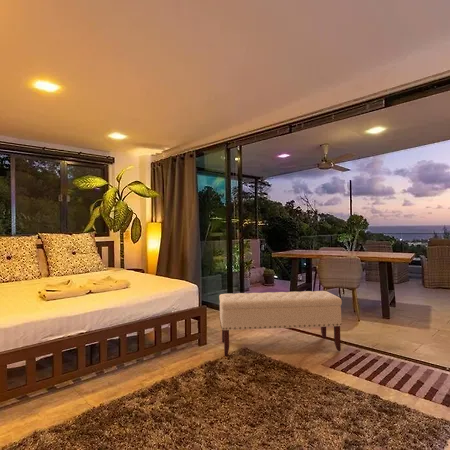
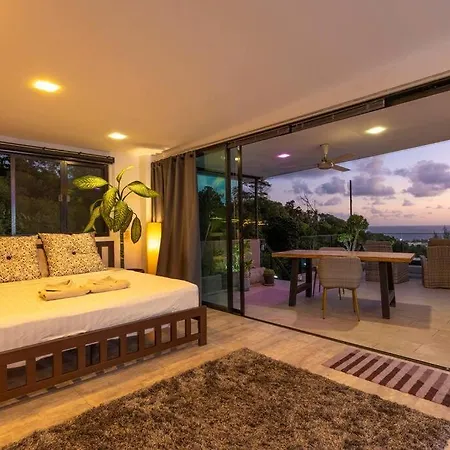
- bench (277, 320)
